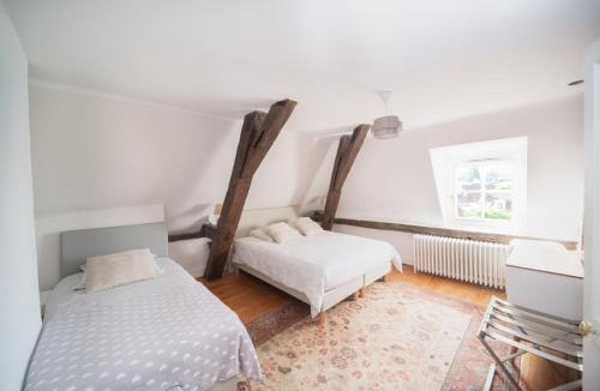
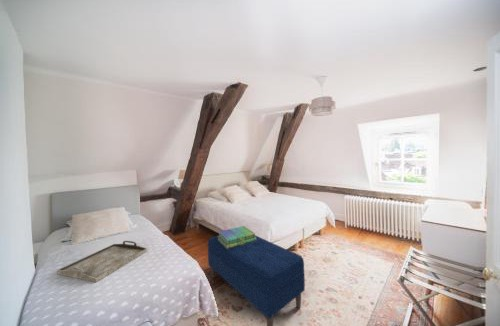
+ serving tray (106, 257)
+ bench (250, 268)
+ stack of books (236, 236)
